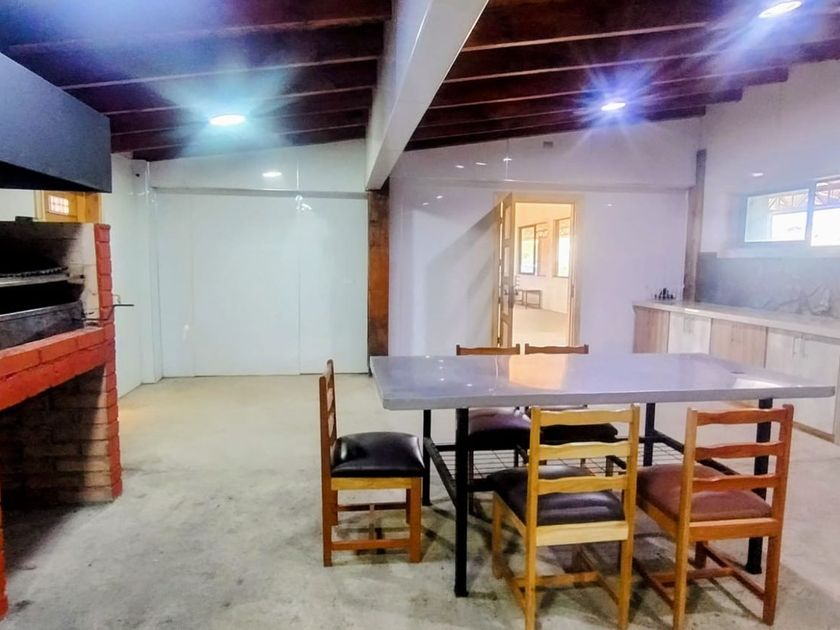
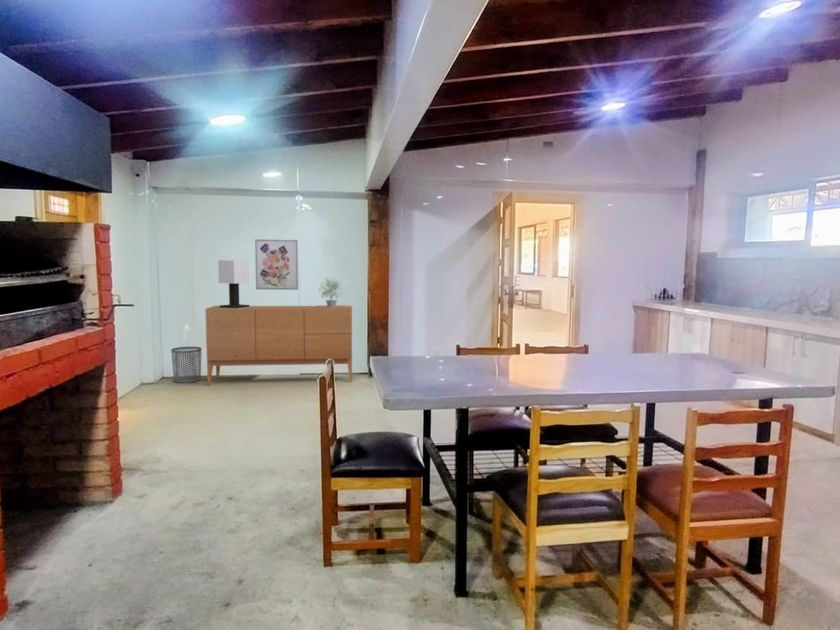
+ sideboard (282, 343)
+ potted plant (331, 291)
+ wall art (276, 264)
+ waste bin (187, 364)
+ table lamp (233, 283)
